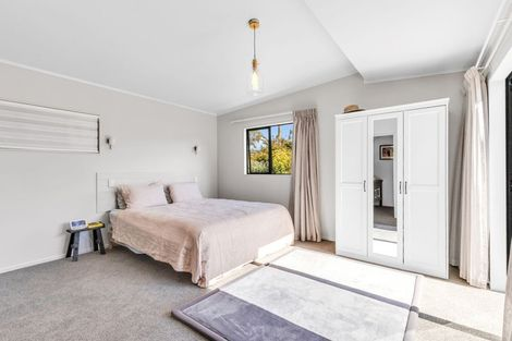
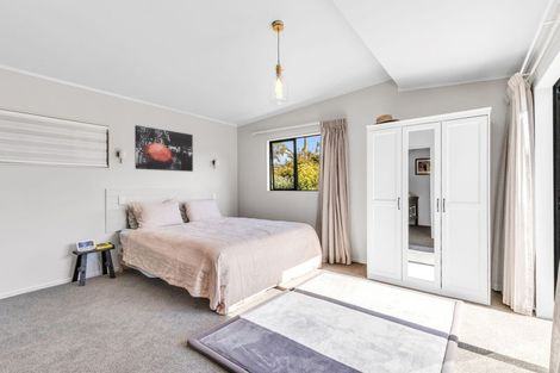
+ wall art (166, 150)
